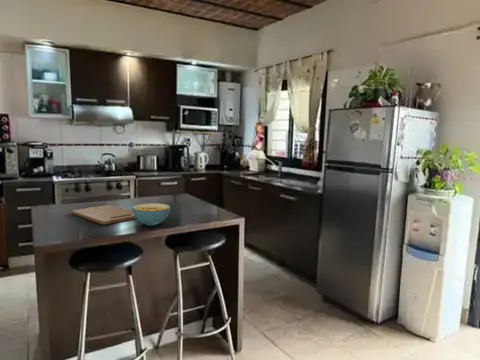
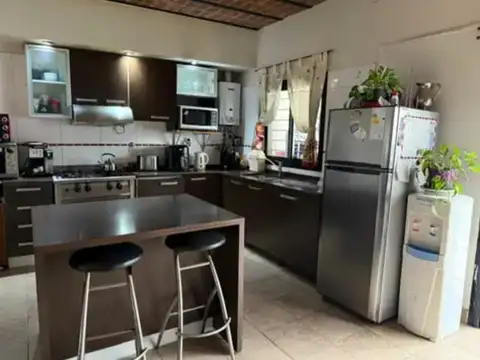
- cutting board (107, 213)
- cereal bowl (151, 215)
